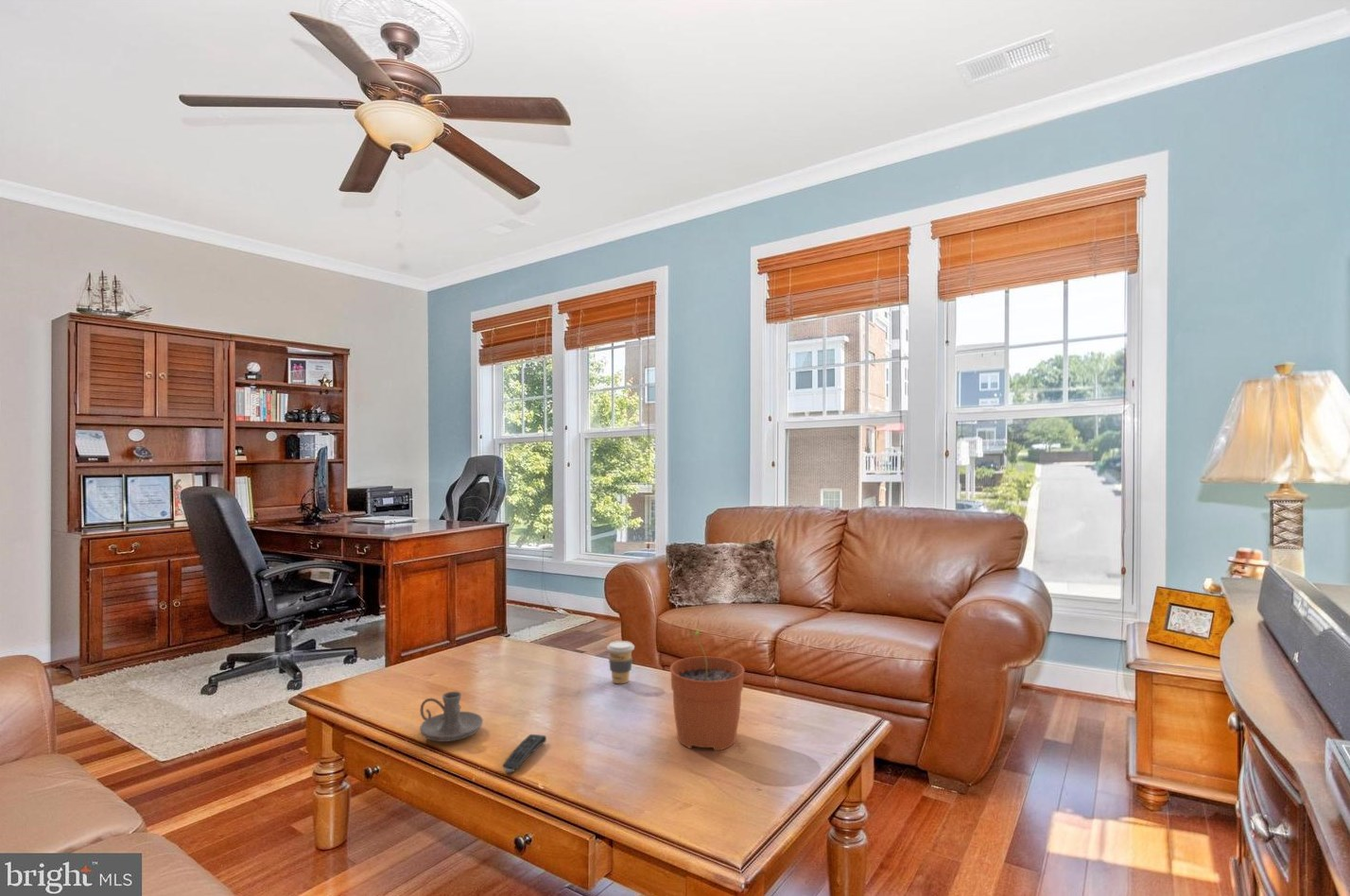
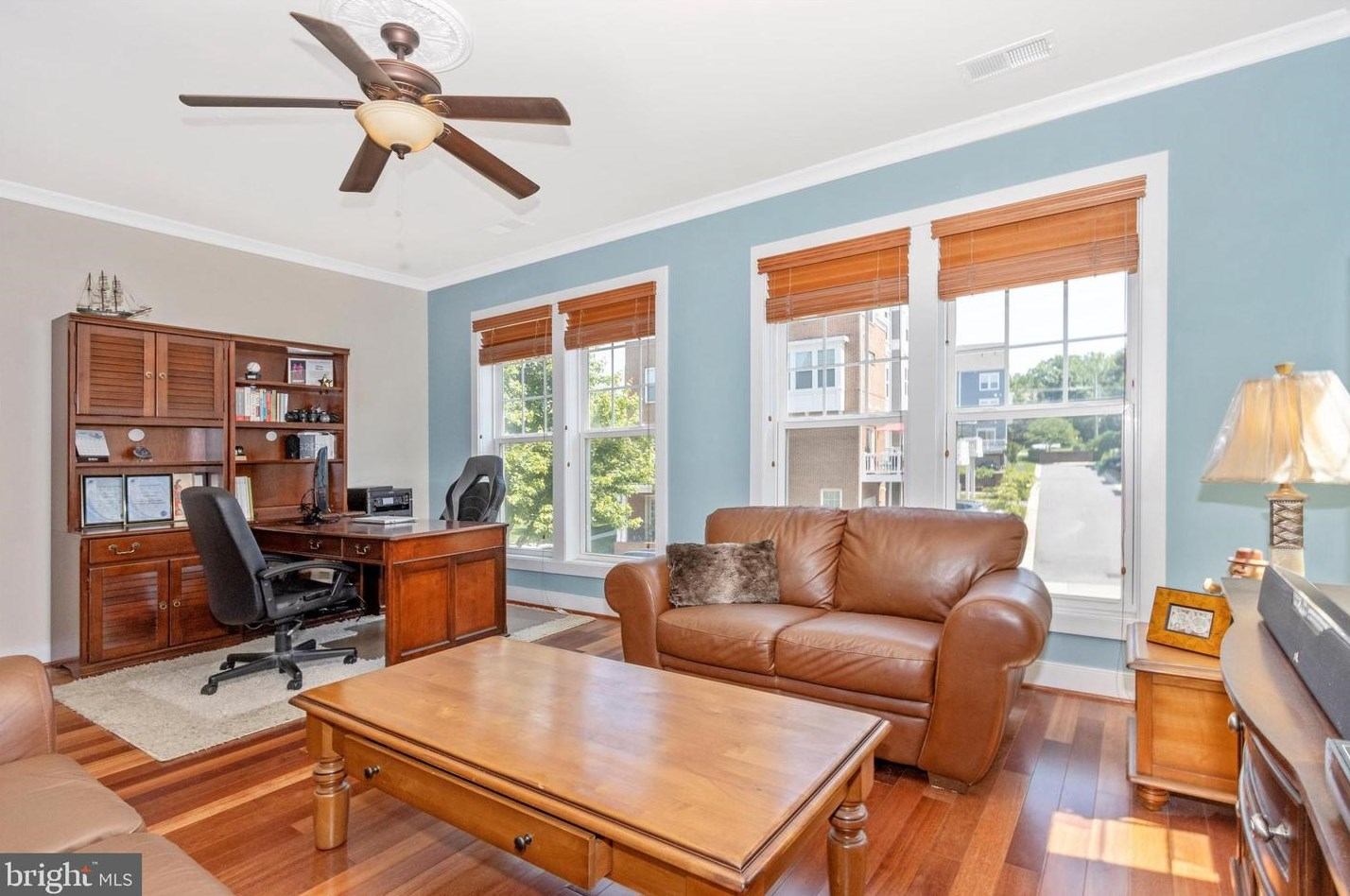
- coffee cup (620, 662)
- remote control (524, 751)
- plant pot (706, 685)
- candle holder (446, 713)
